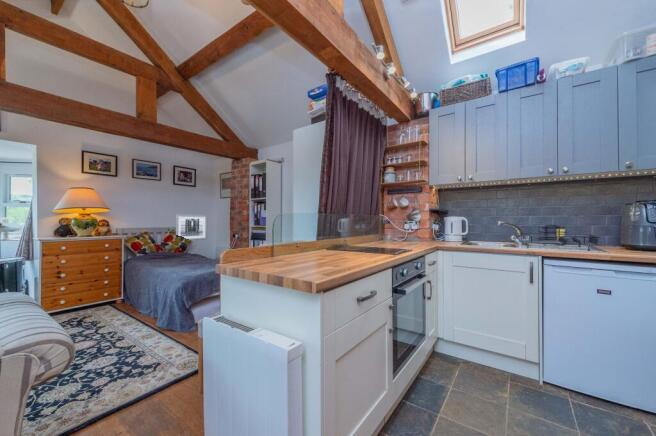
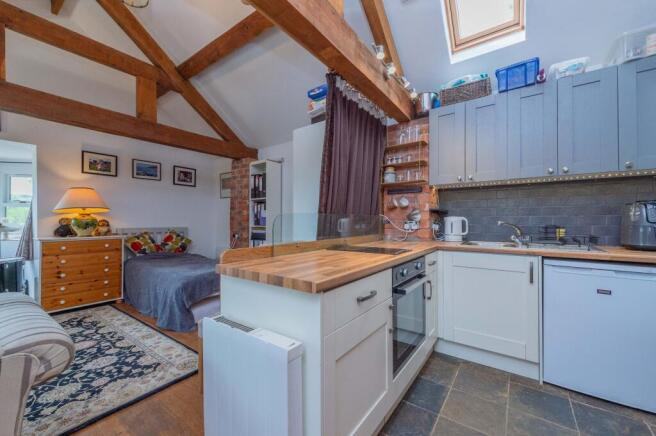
- wall art (192, 227)
